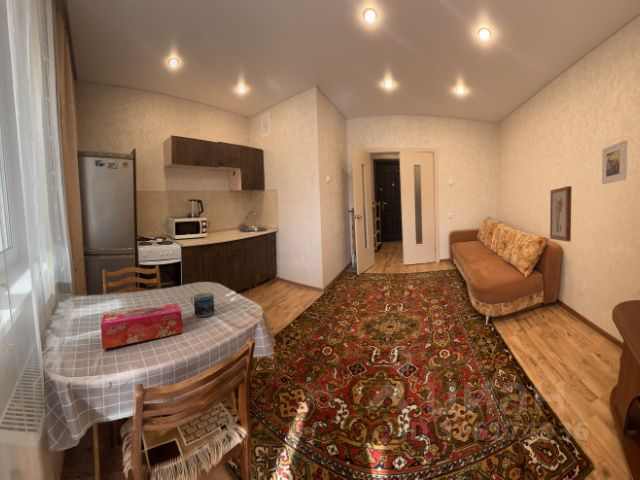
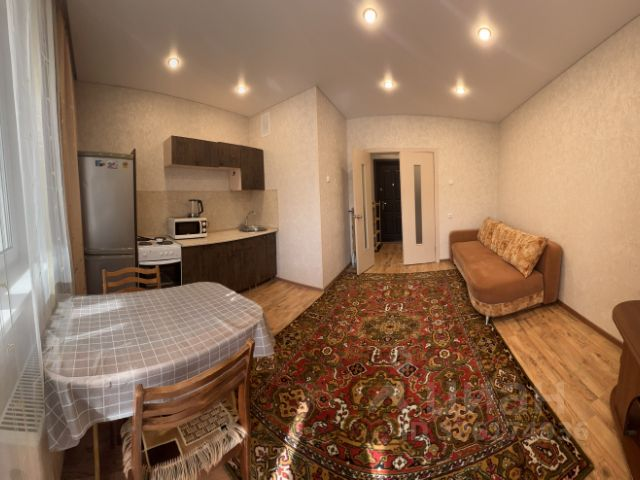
- tissue box (143, 323)
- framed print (613, 163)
- wall art (560, 214)
- mug (200, 304)
